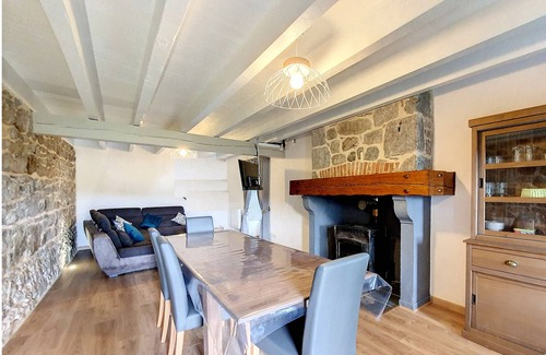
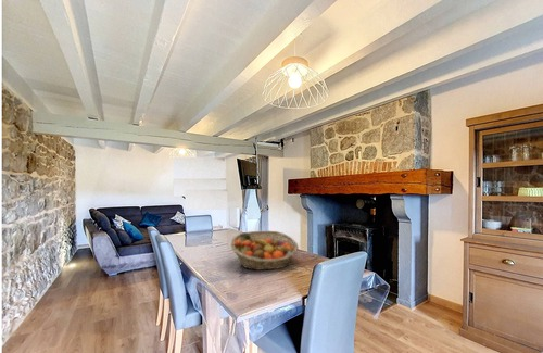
+ fruit basket (264, 249)
